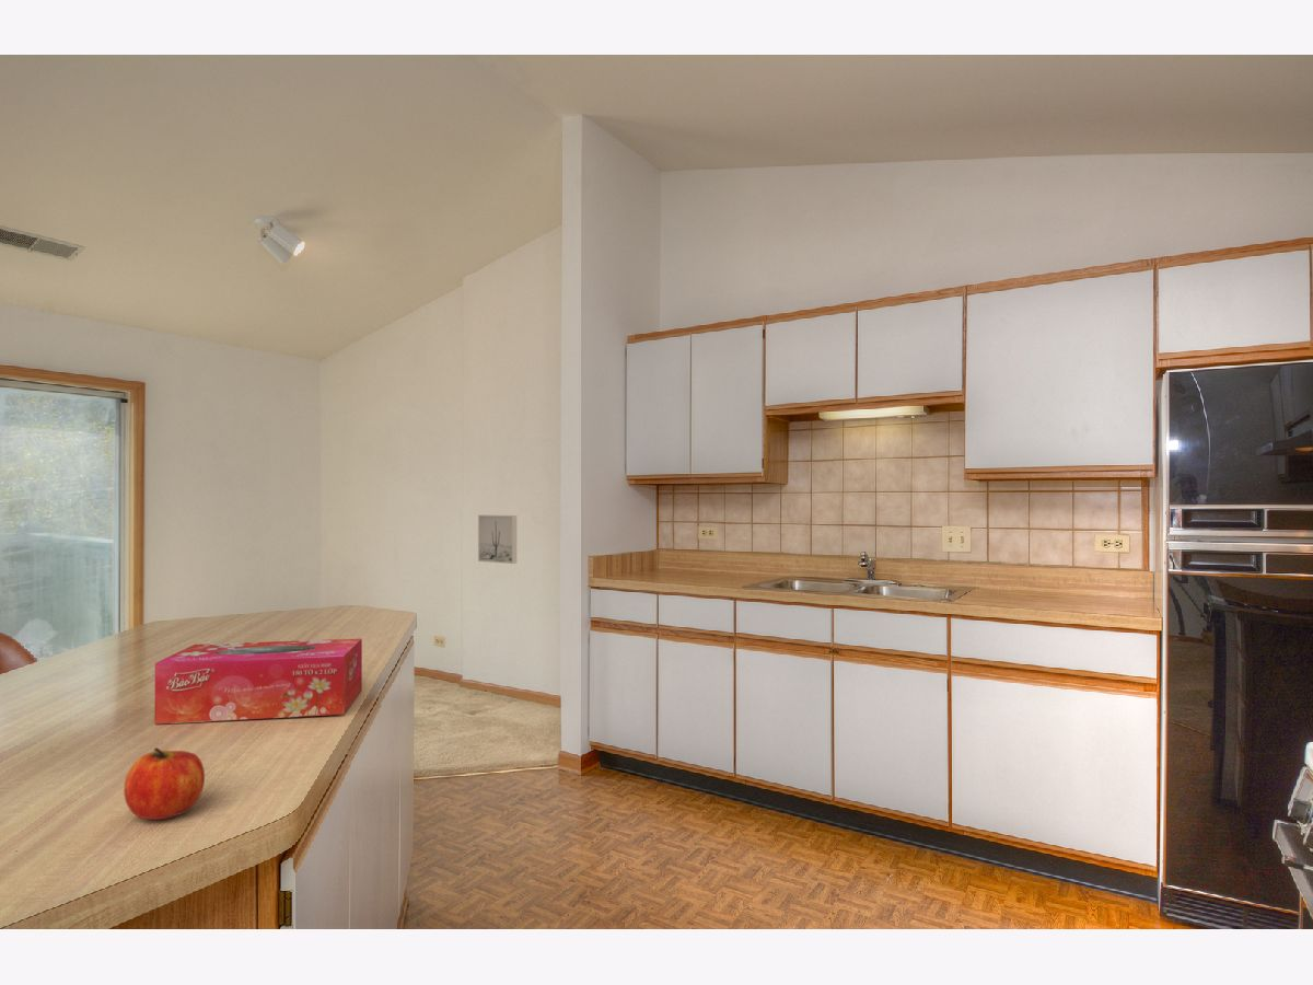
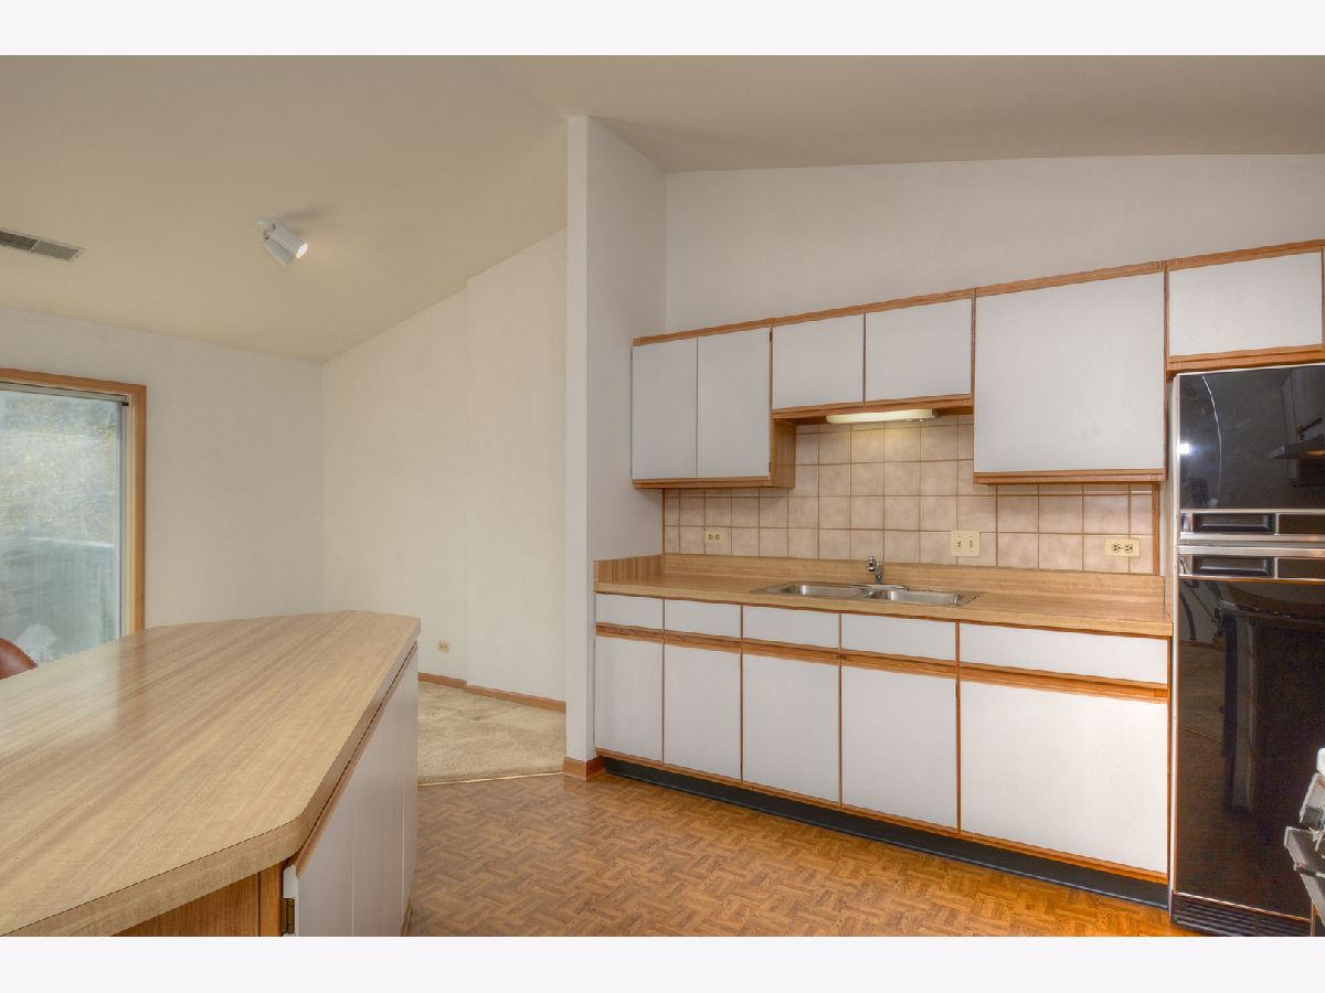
- tissue box (266, 677)
- wall art (497, 538)
- fruit (165, 779)
